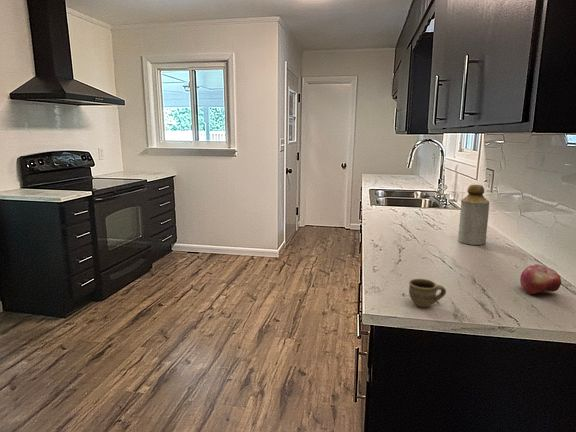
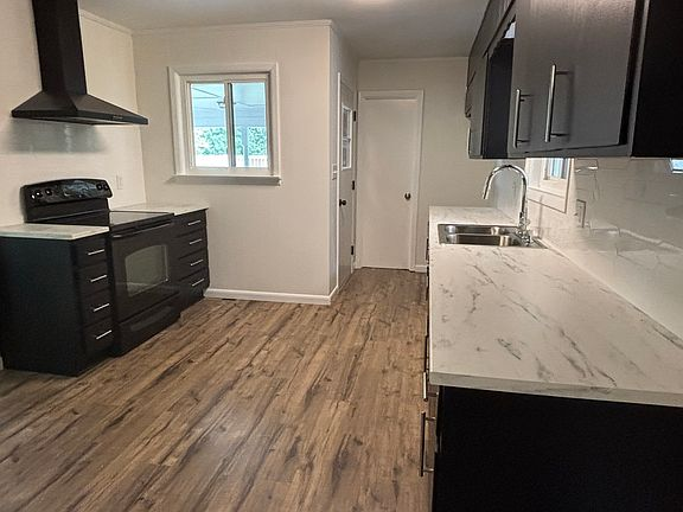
- cup (427, 294)
- bottle (474, 213)
- fruit (540, 279)
